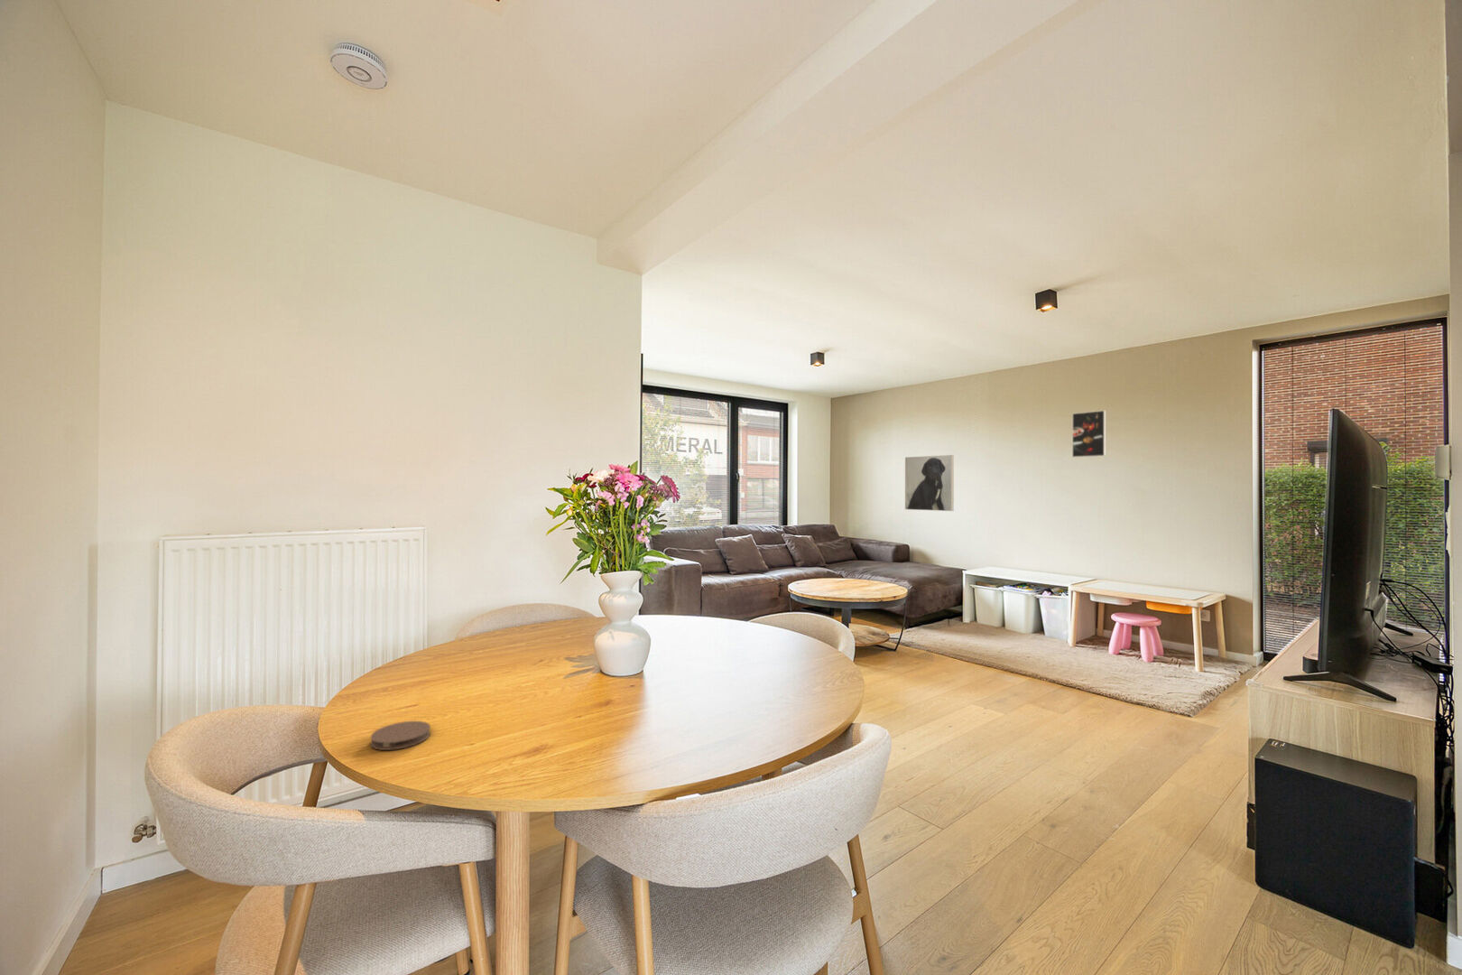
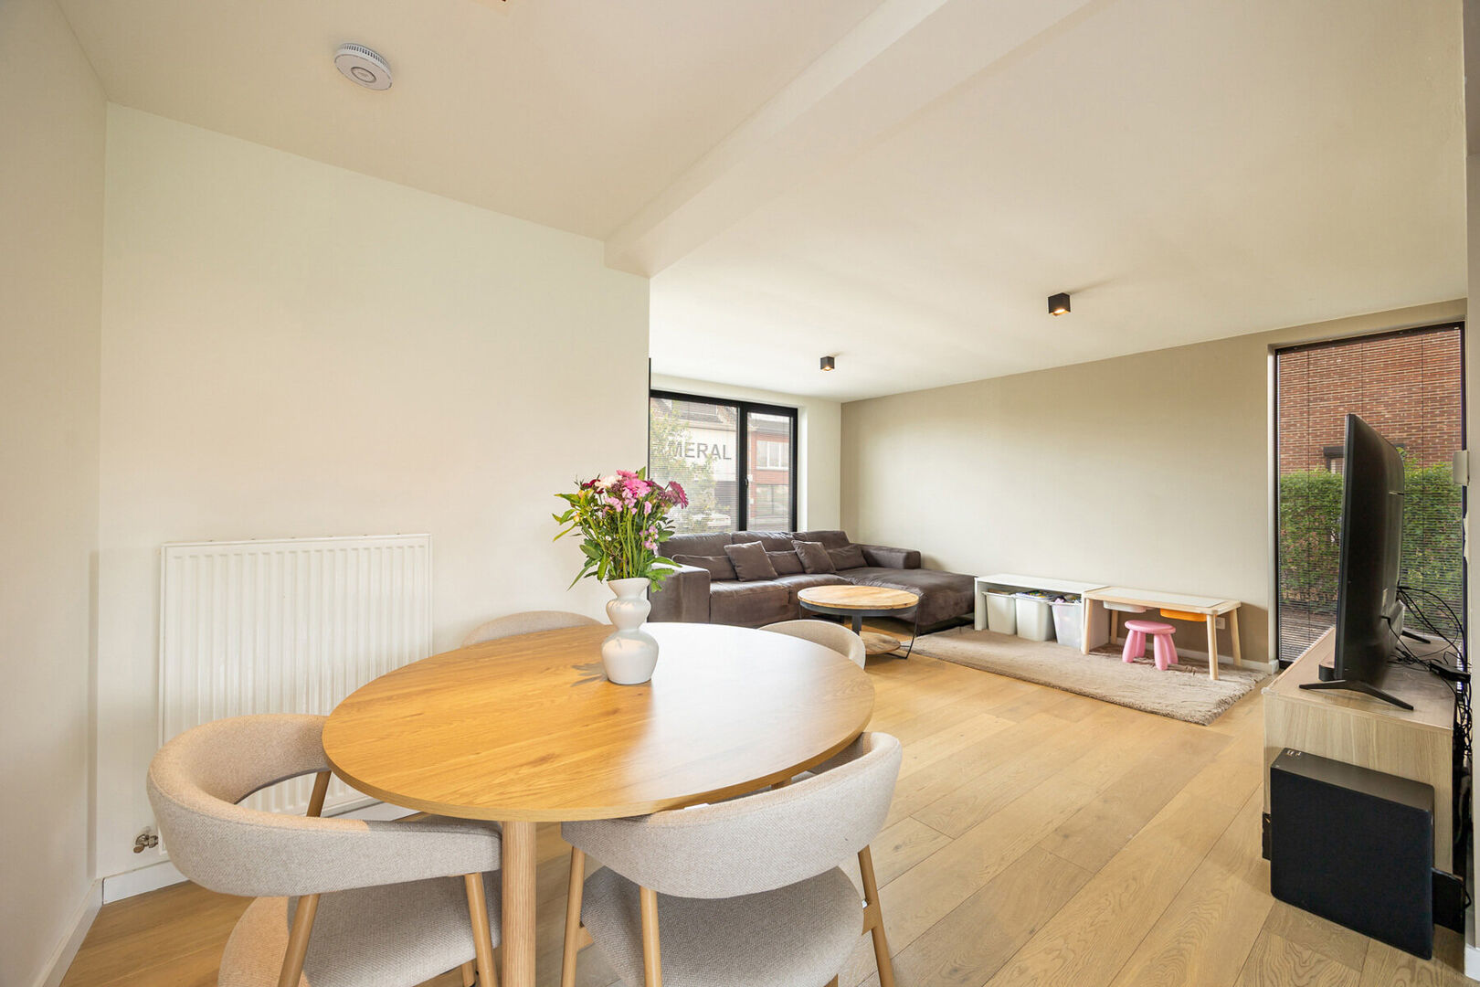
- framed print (1089, 434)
- coaster (400, 735)
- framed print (928, 483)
